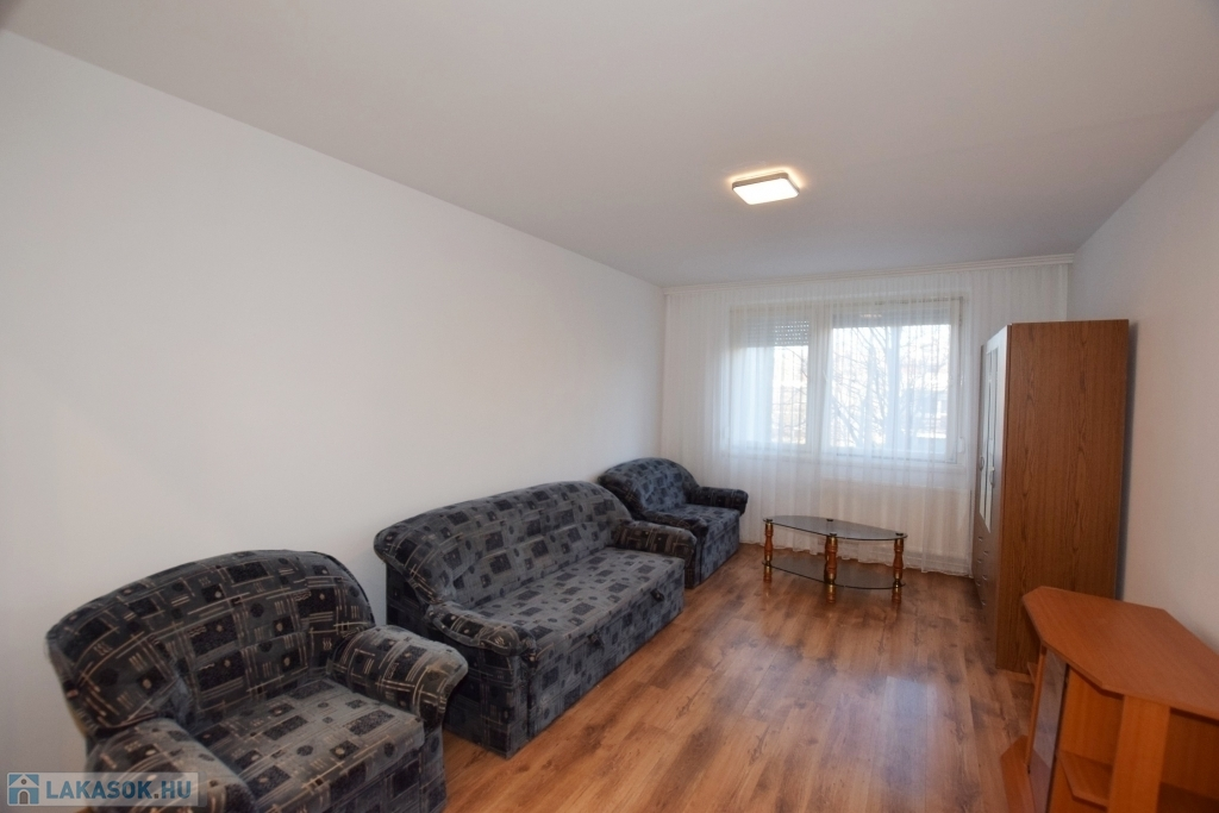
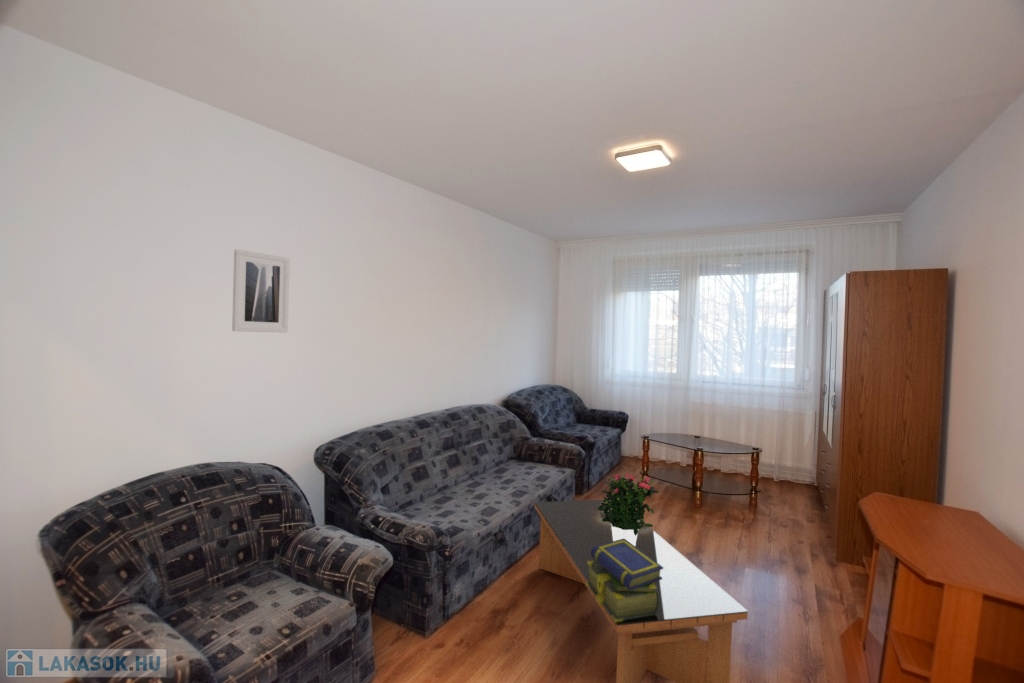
+ stack of books (624, 576)
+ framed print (262, 293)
+ potted flower (627, 511)
+ coffee table (595, 595)
